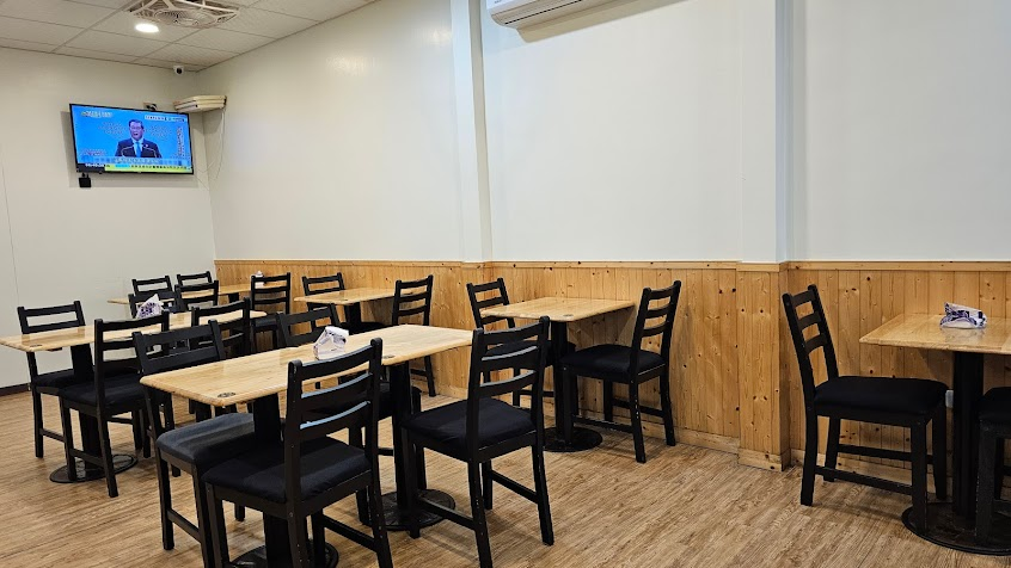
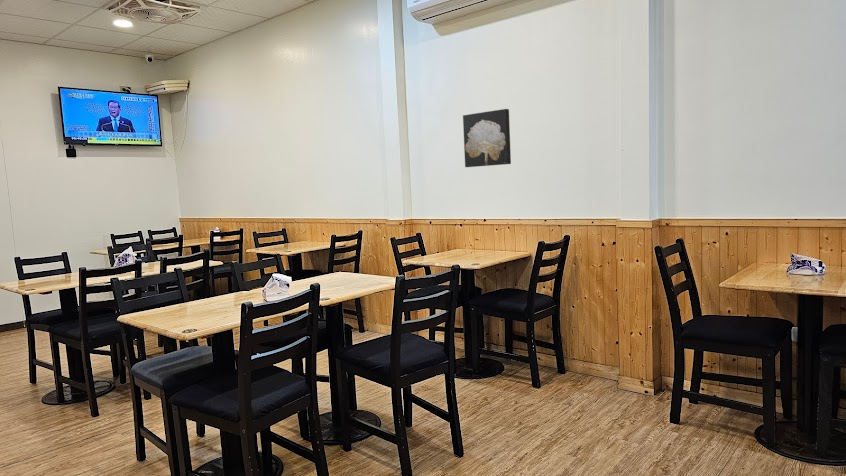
+ wall art (486, 139)
